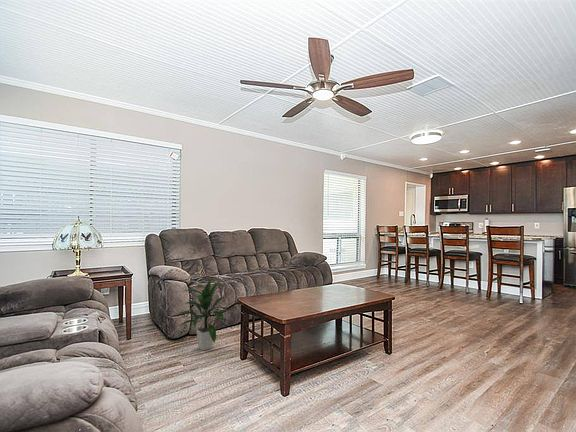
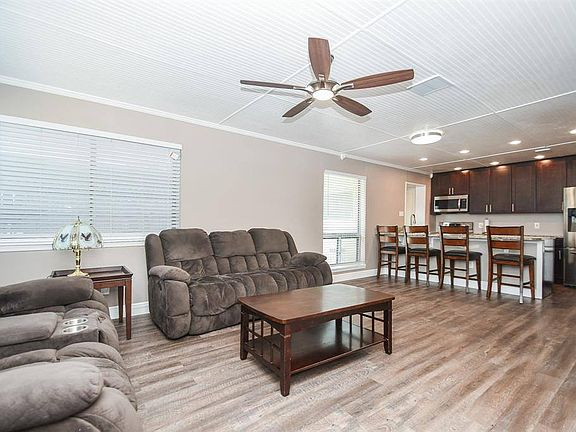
- indoor plant (205, 314)
